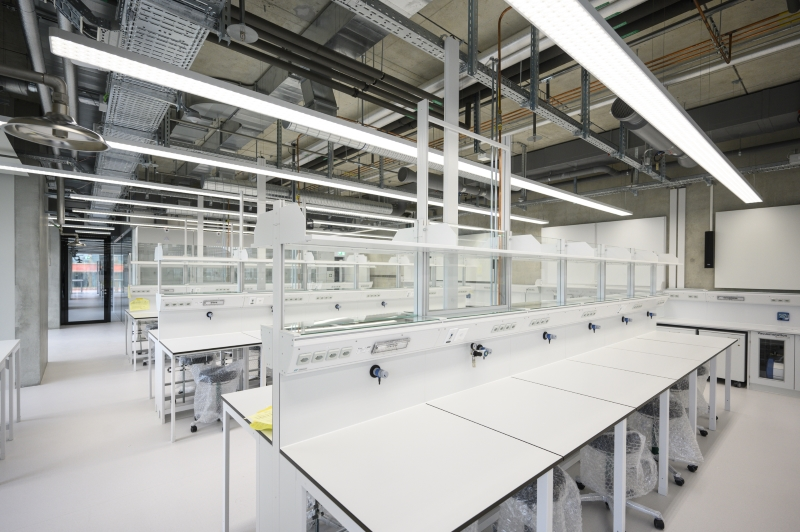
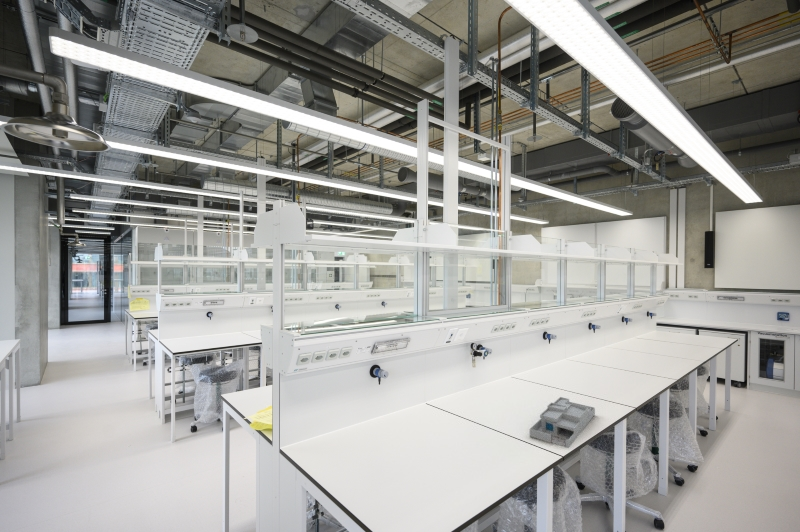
+ desk organizer (564, 415)
